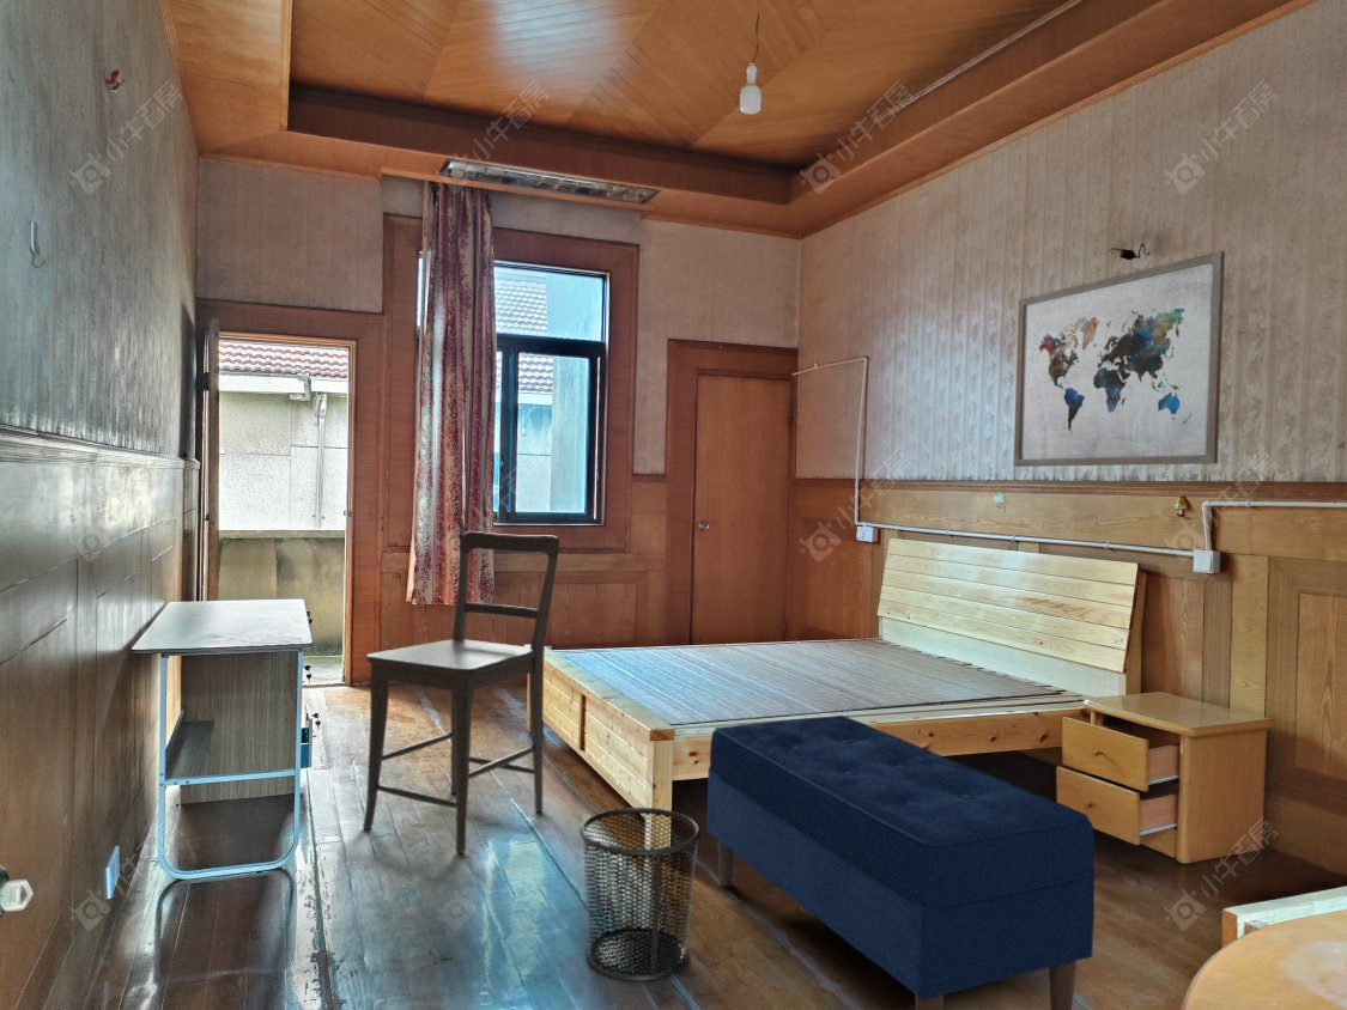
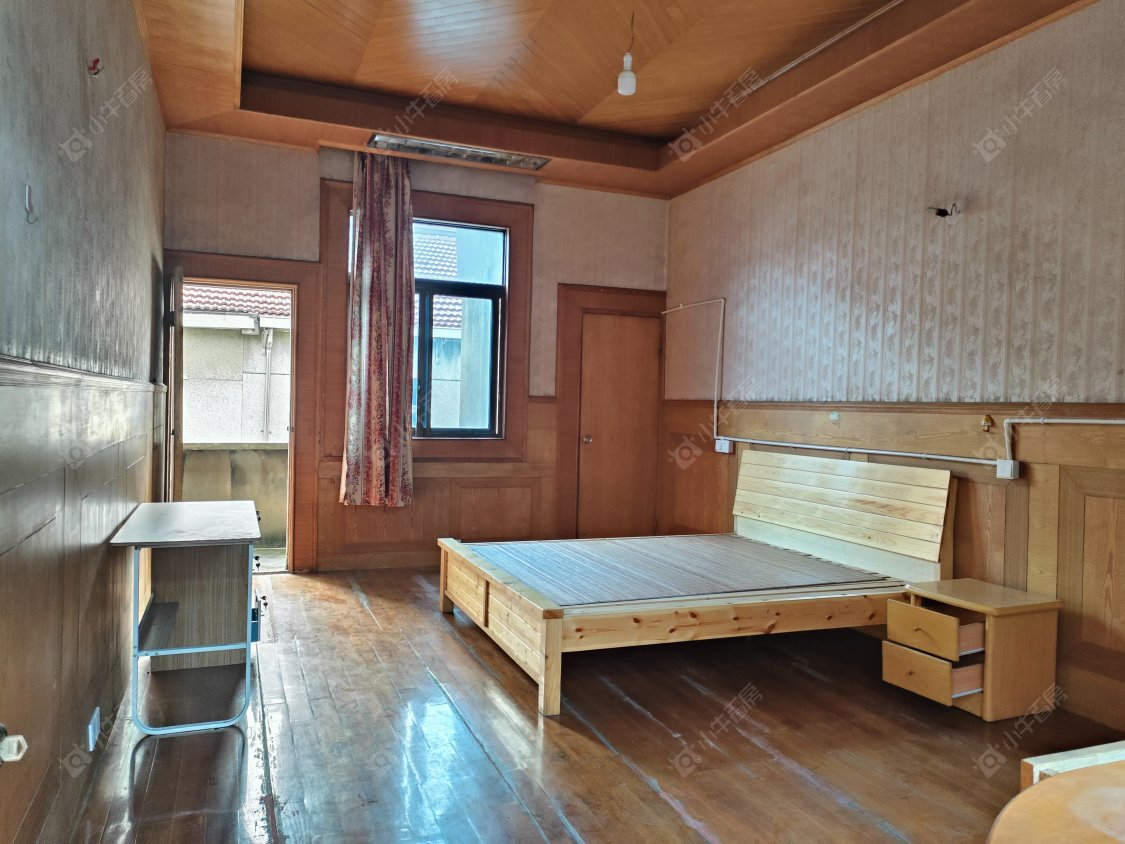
- waste bin (638, 892)
- bench (872, 853)
- wall art (1106, 371)
- chair (466, 676)
